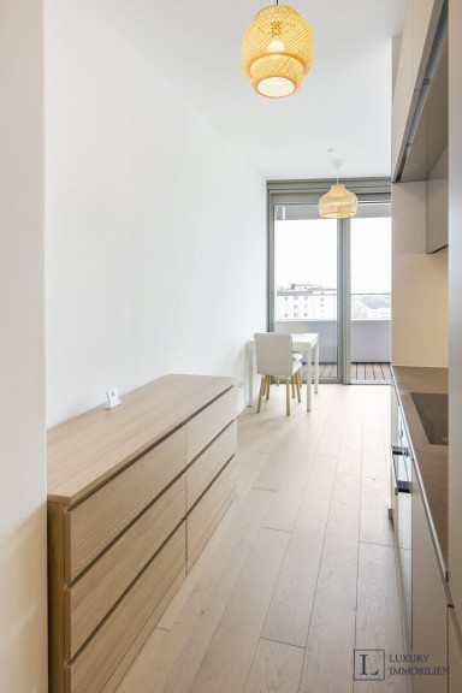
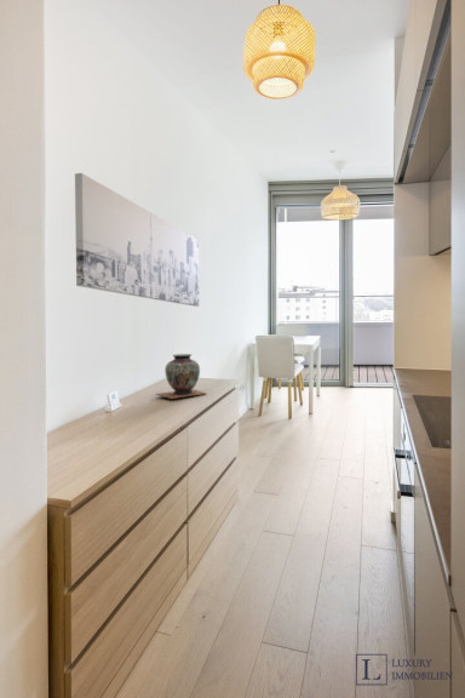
+ decorative vase (180, 374)
+ wall art (153, 257)
